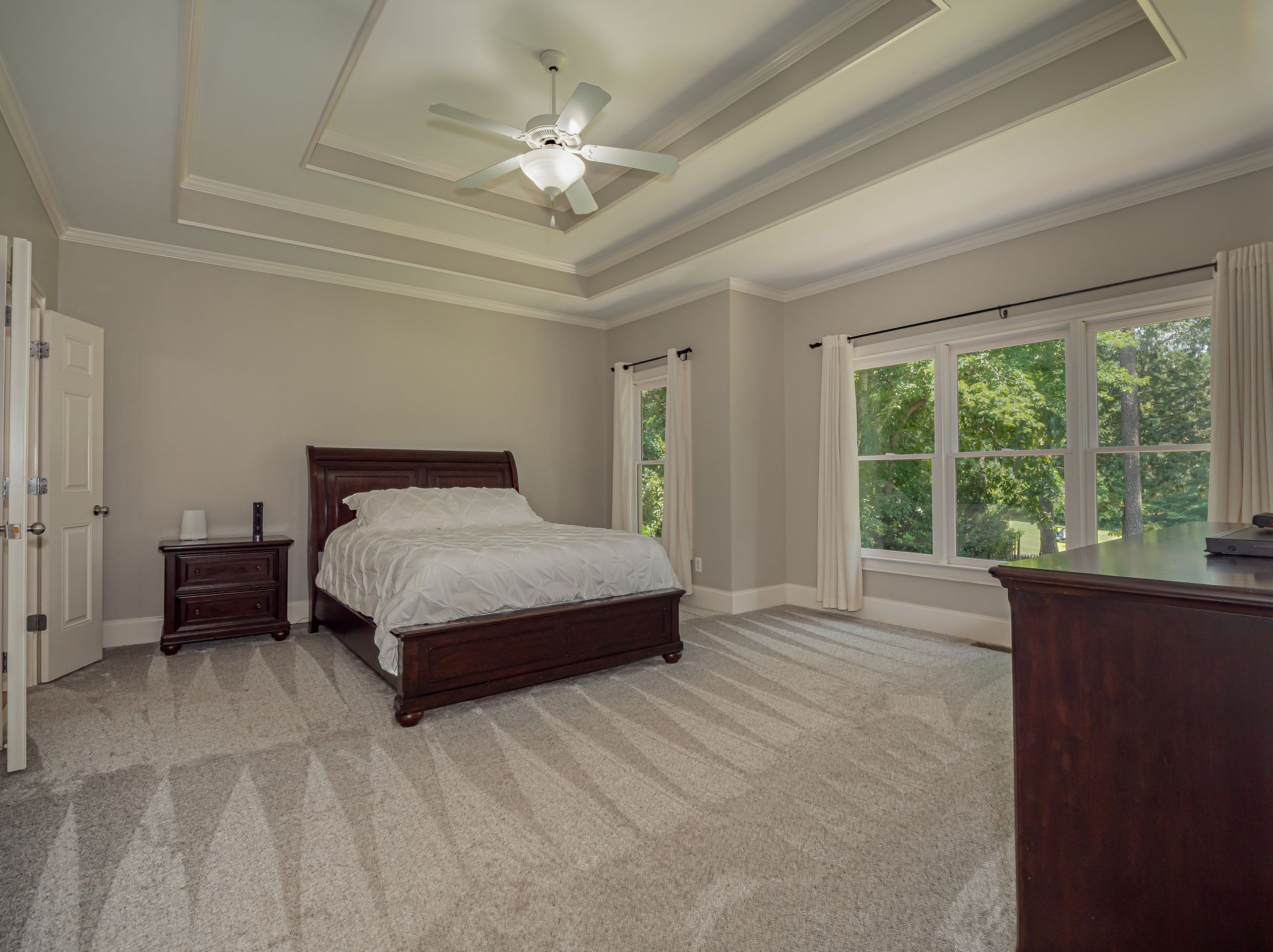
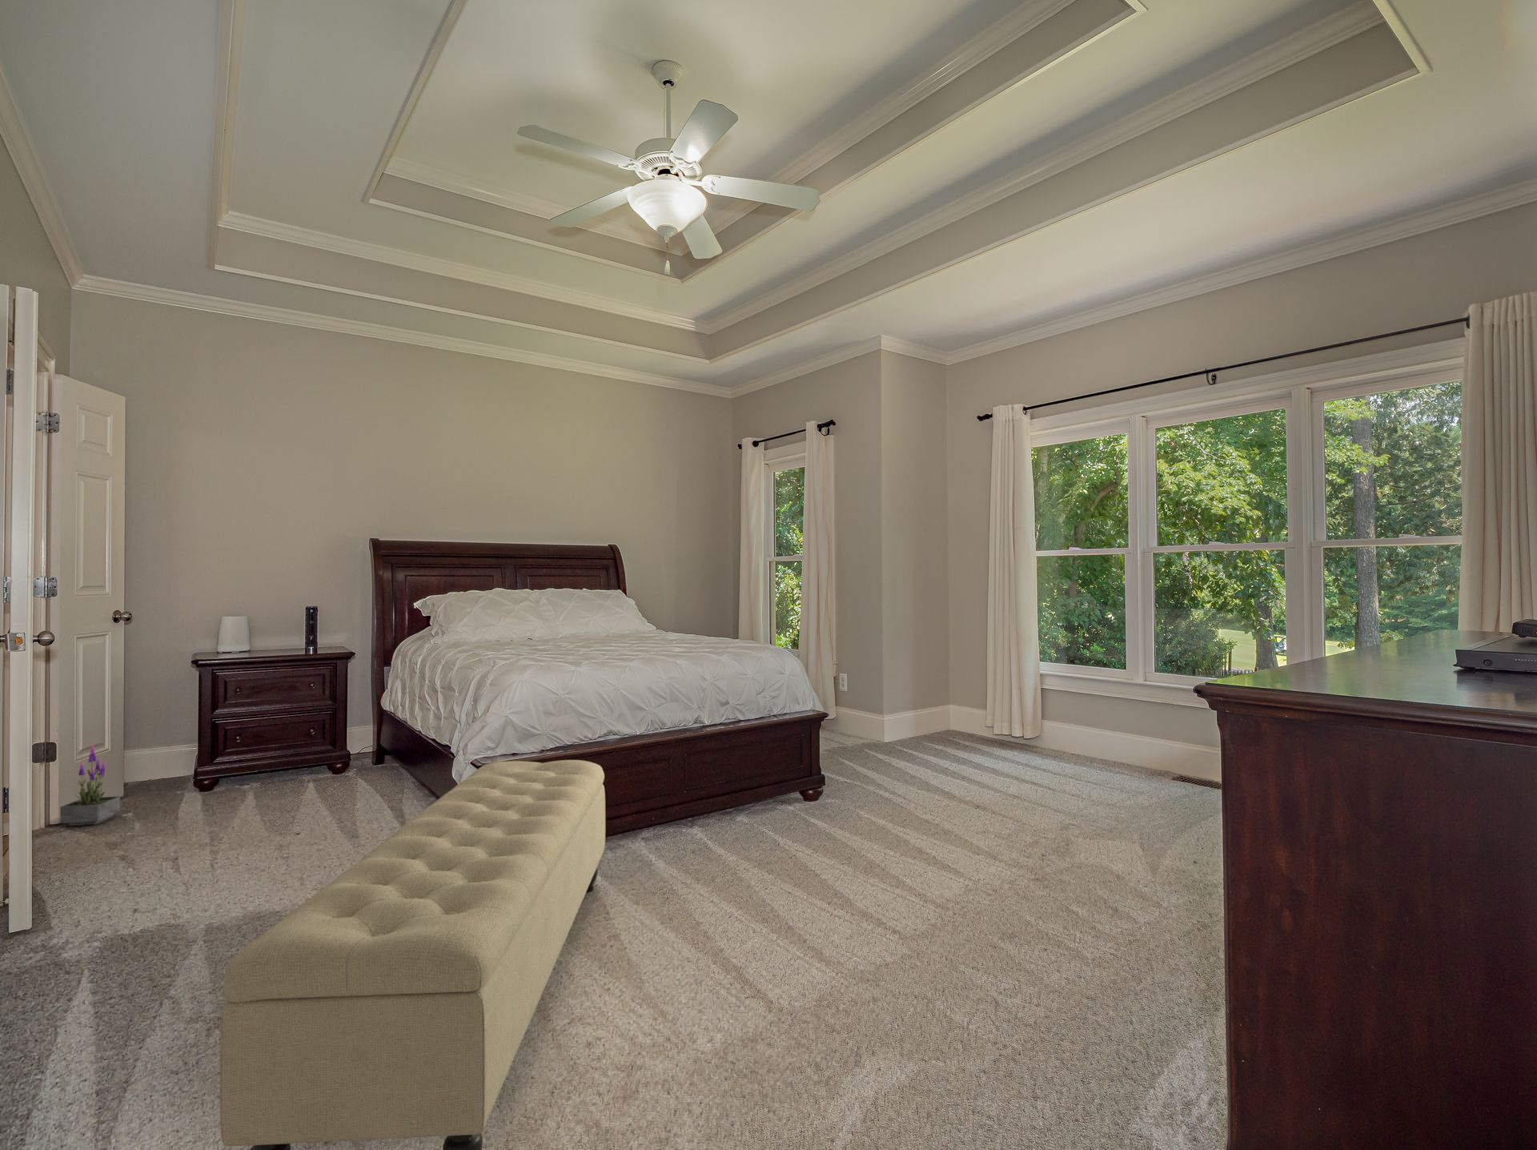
+ potted plant (91, 783)
+ bench (481, 905)
